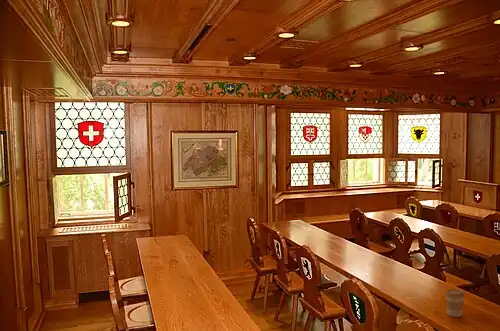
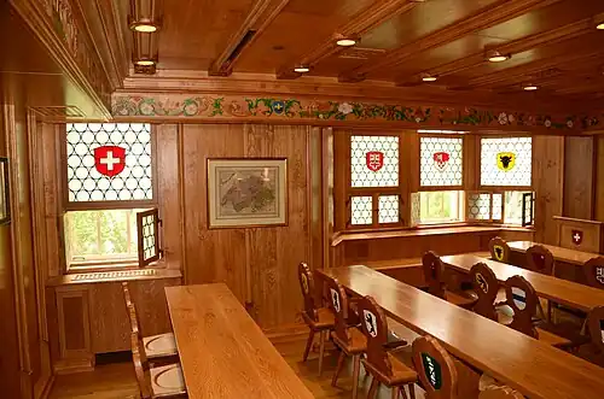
- coffee cup (454, 302)
